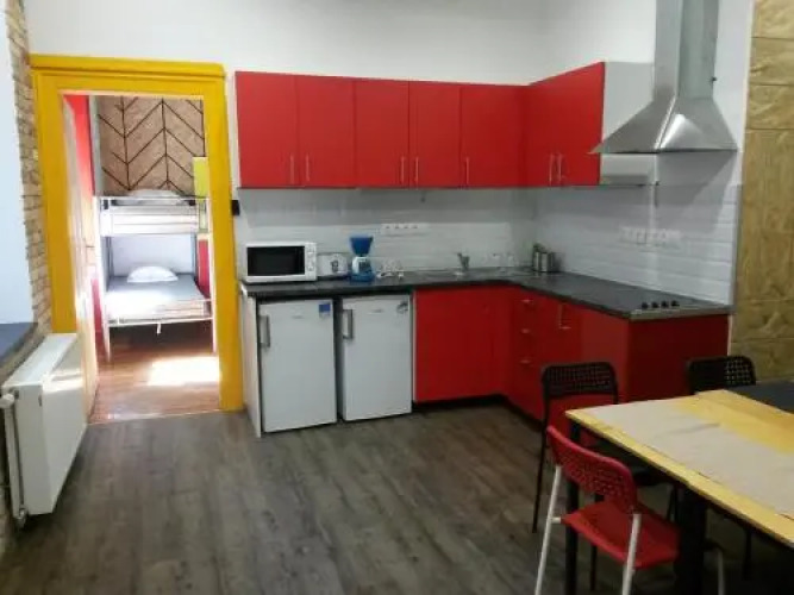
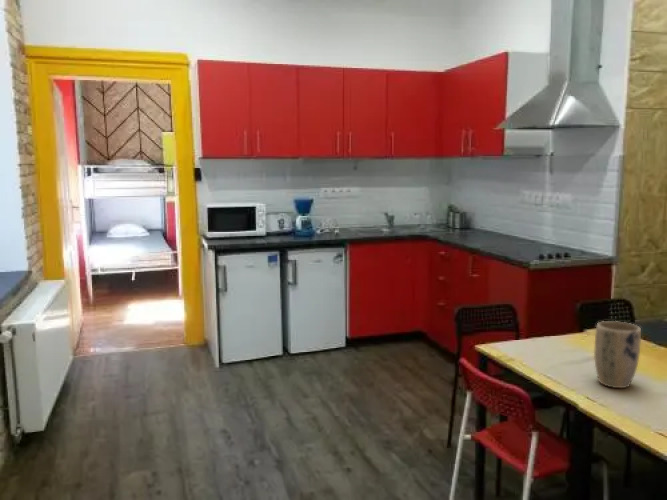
+ plant pot (616, 354)
